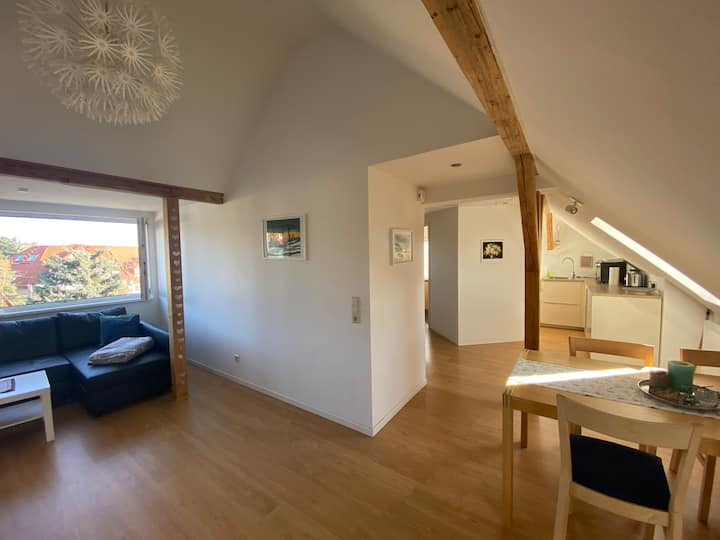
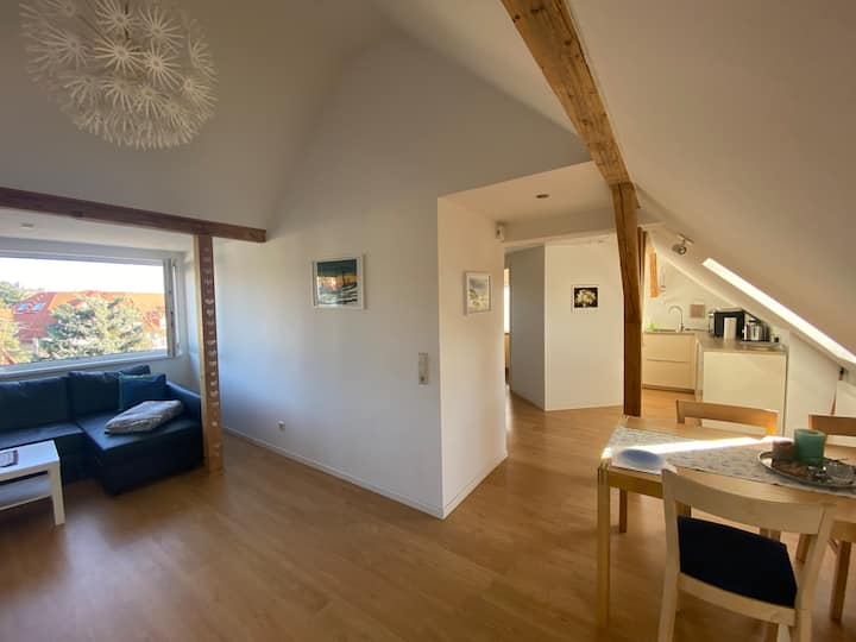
+ plate (642, 457)
